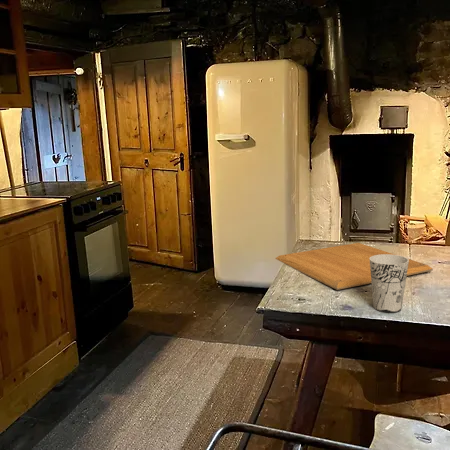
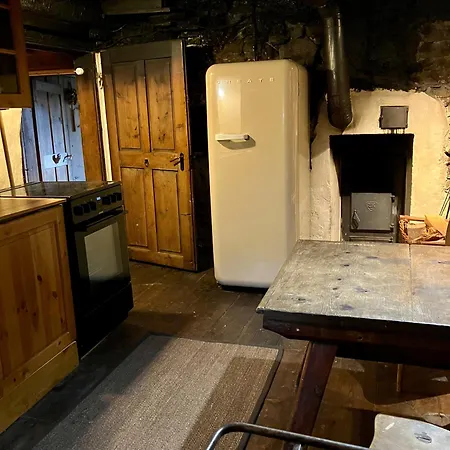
- chopping board (349, 262)
- cup (388, 283)
